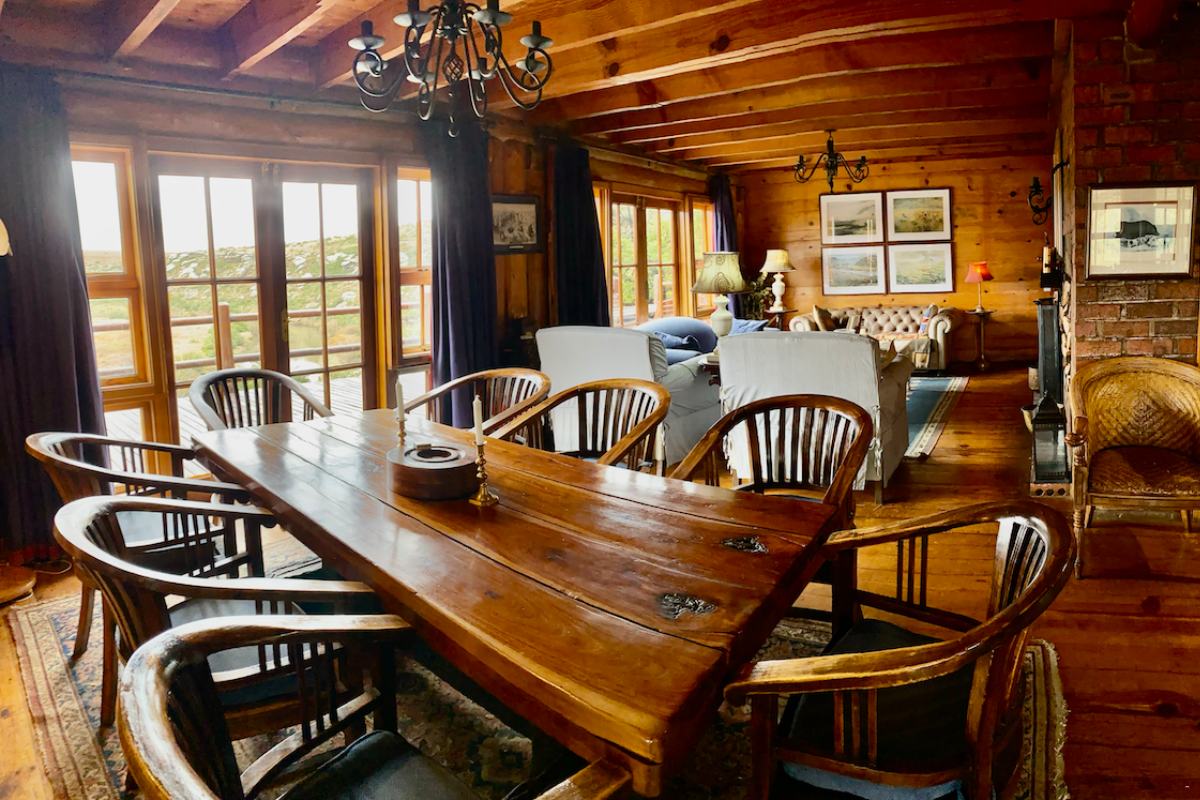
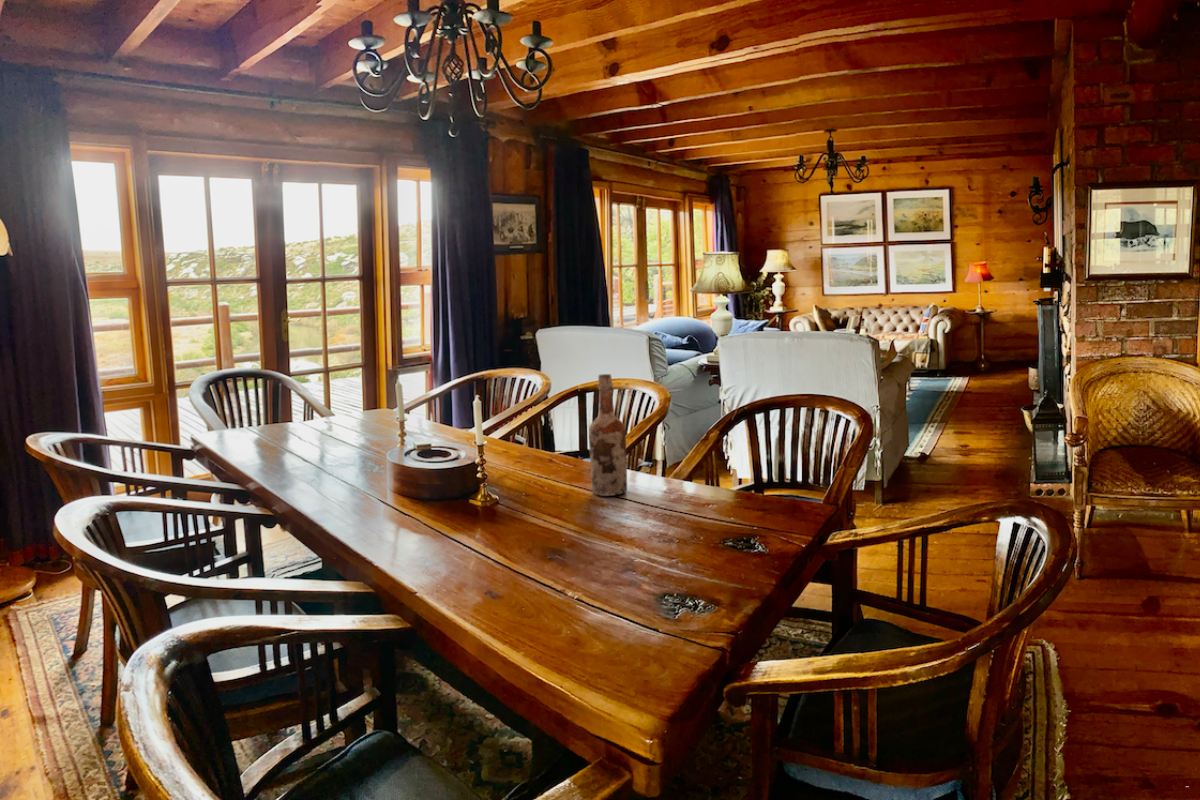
+ wine bottle (607, 434)
